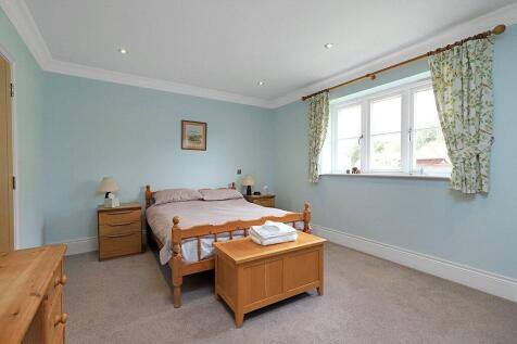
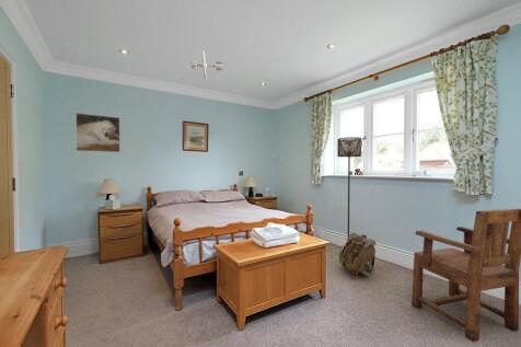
+ ceiling light fixture (207, 65)
+ armchair (464, 262)
+ floor lamp (348, 196)
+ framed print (99, 134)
+ backpack (356, 253)
